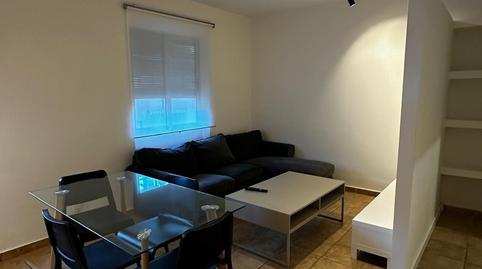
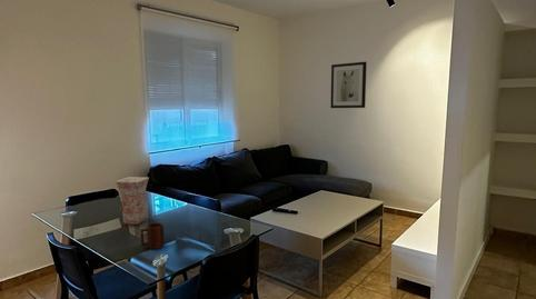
+ mug (152, 236)
+ wall art (347, 86)
+ vase (133, 200)
